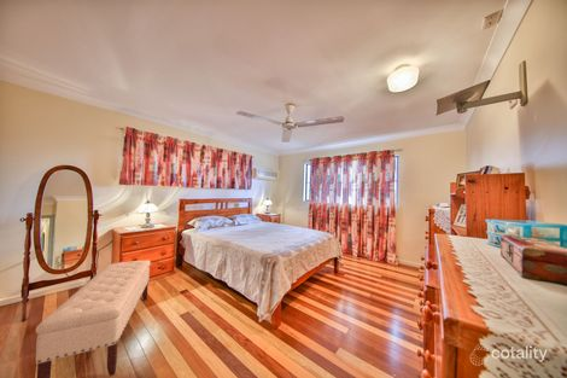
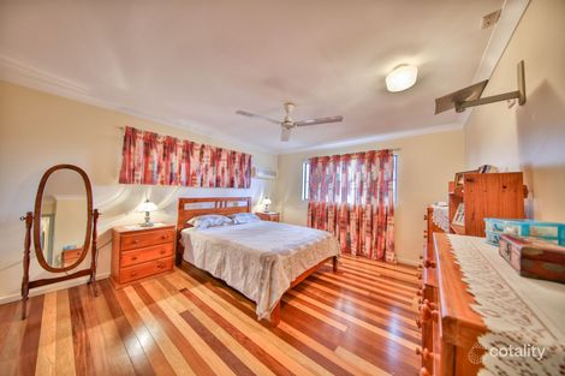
- bench (110, 306)
